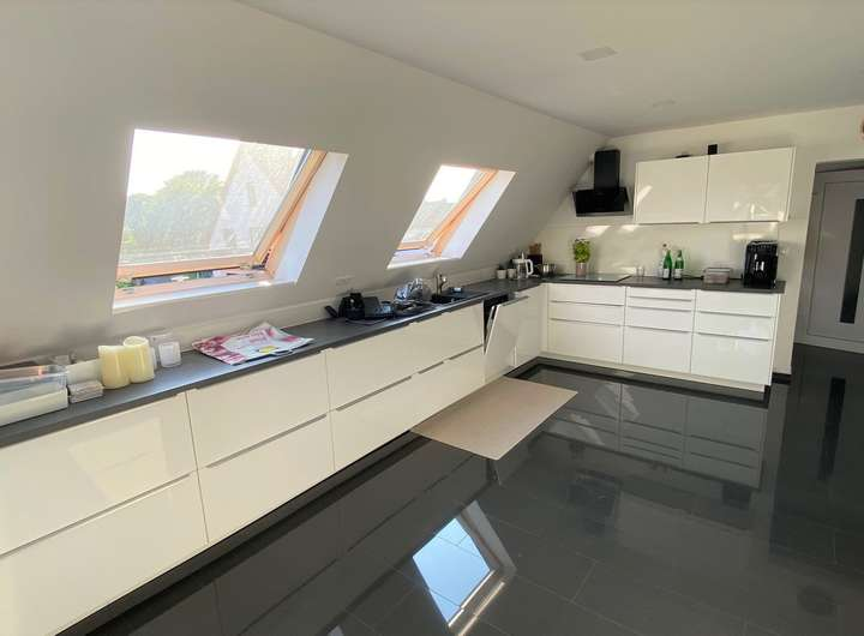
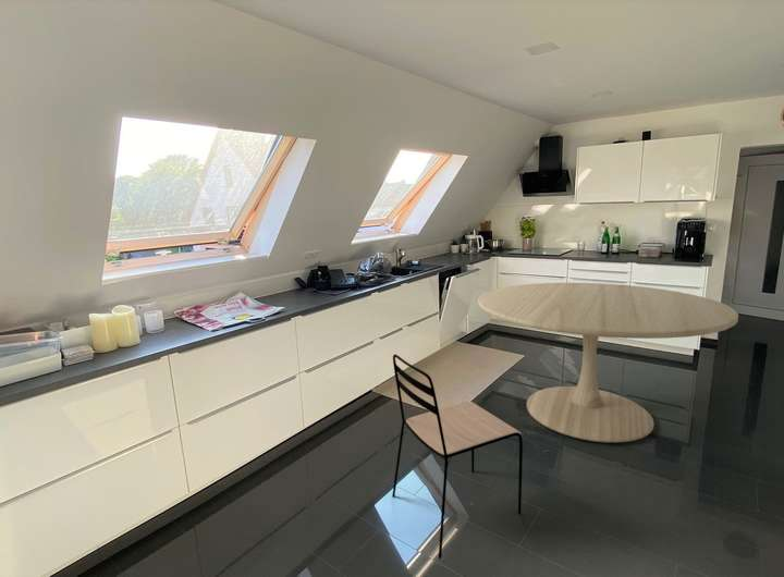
+ dining chair (455, 432)
+ dining table (589, 357)
